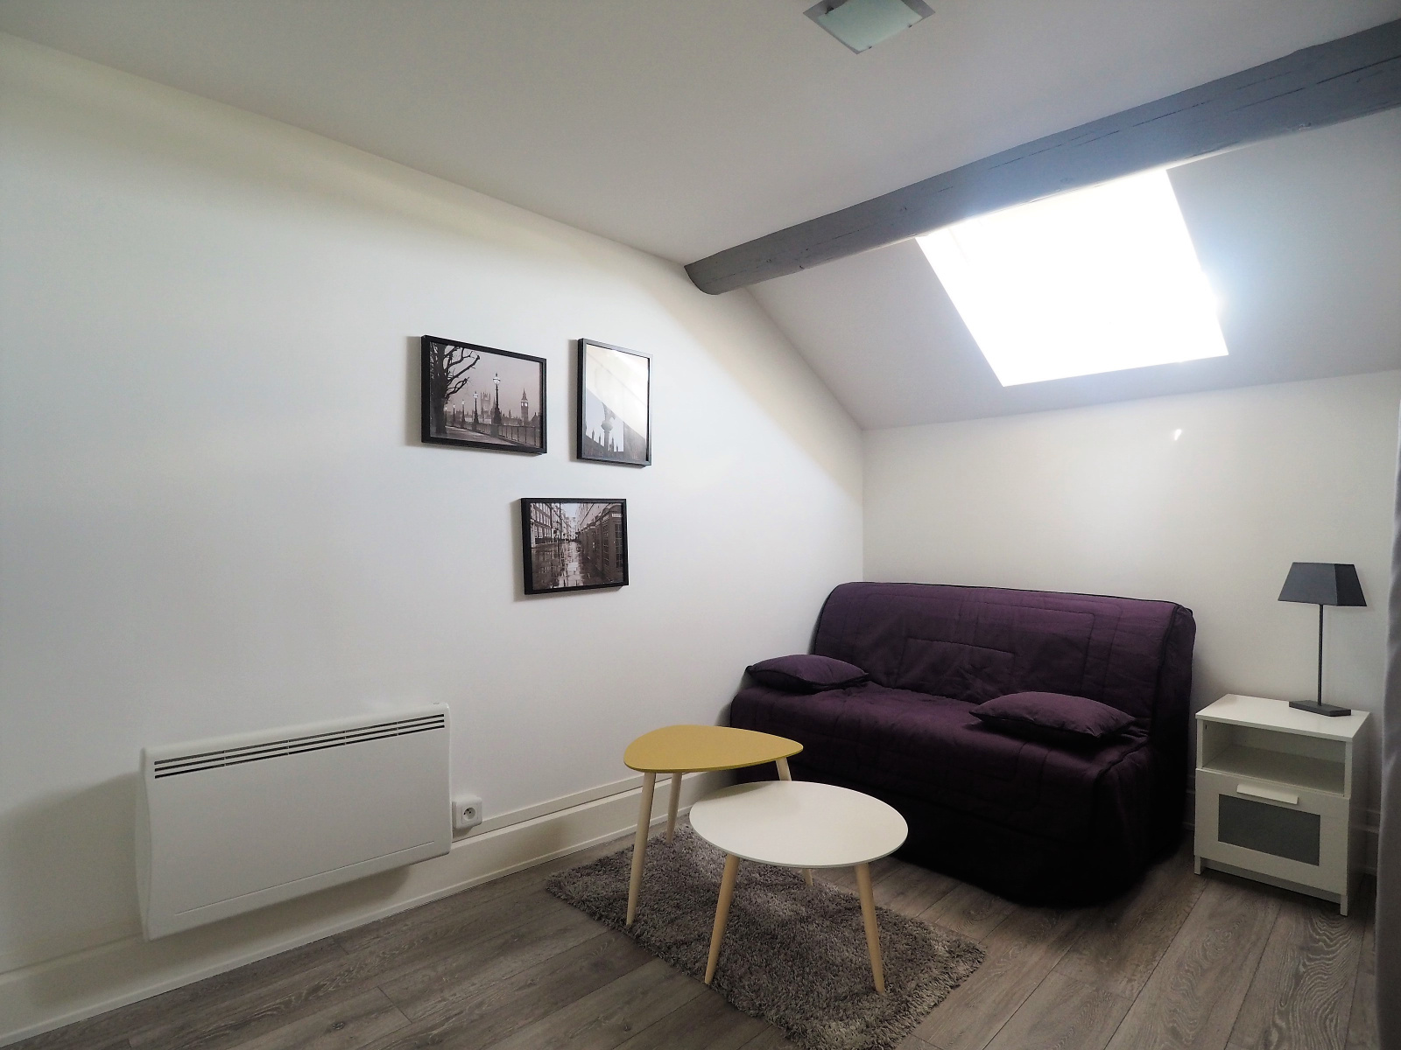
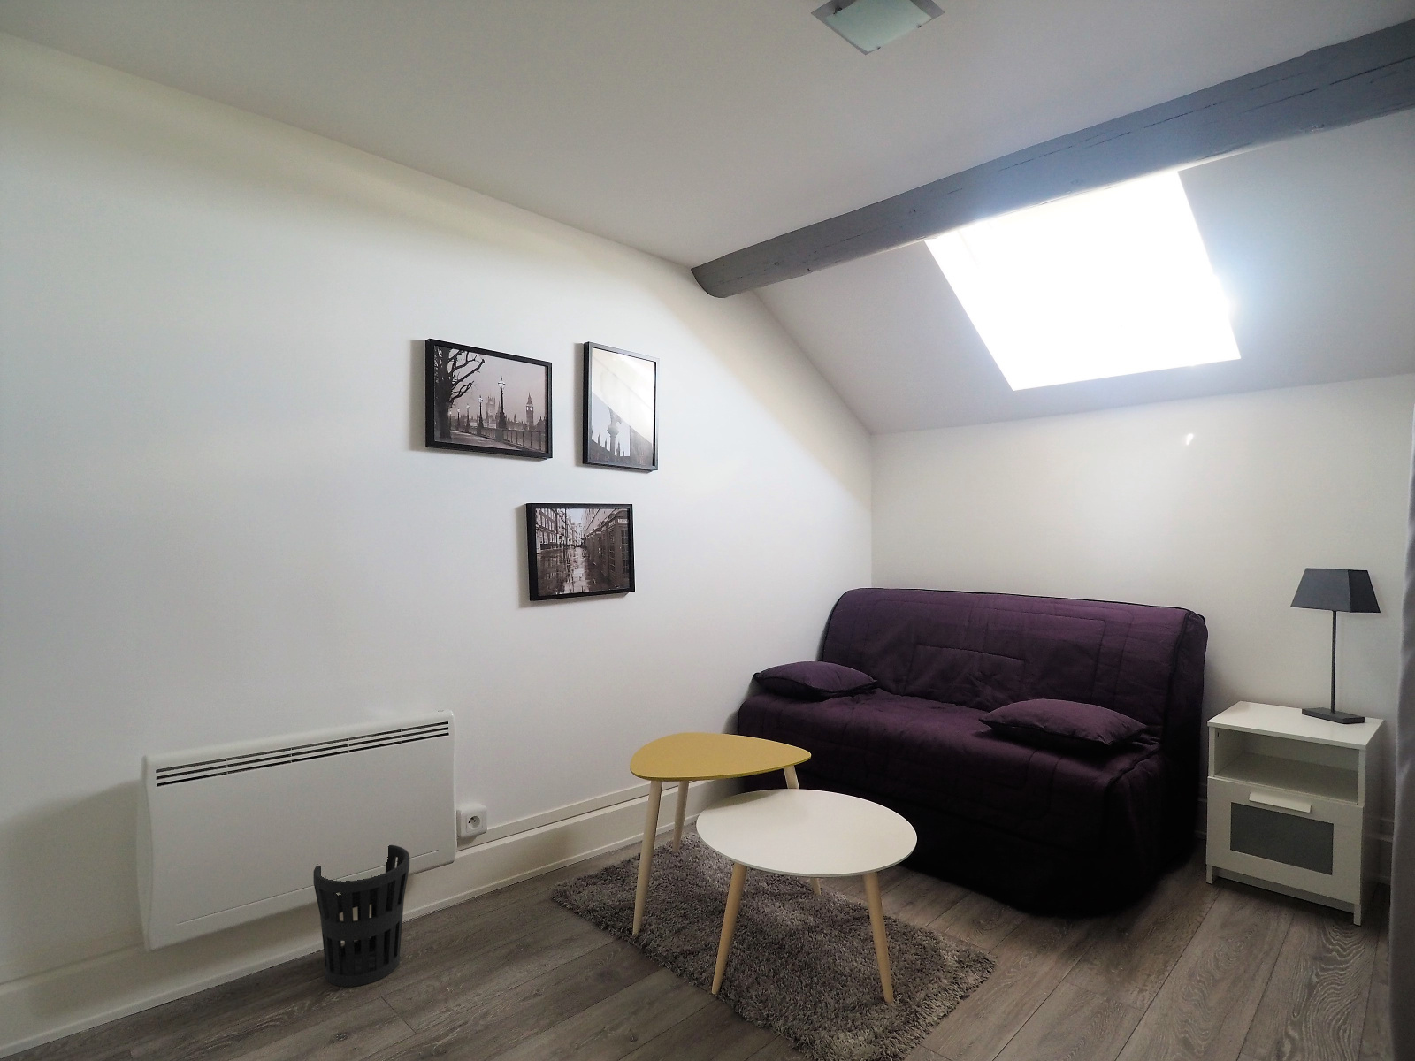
+ wastebasket (362, 914)
